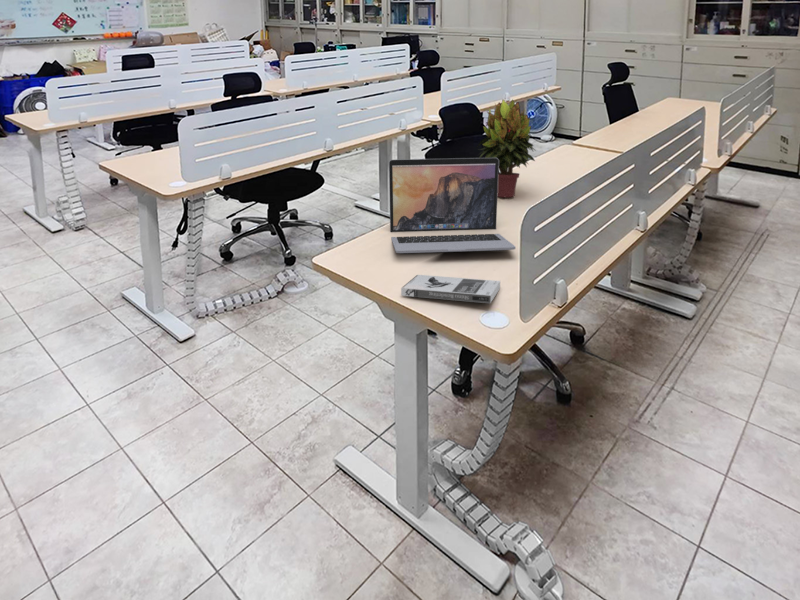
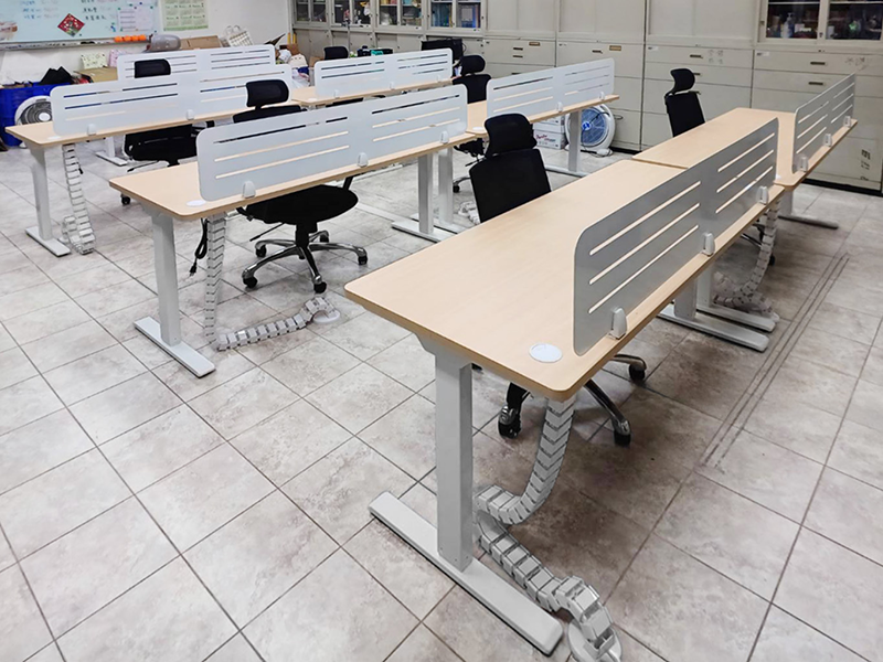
- book (451, 288)
- potted plant (505, 148)
- laptop (450, 203)
